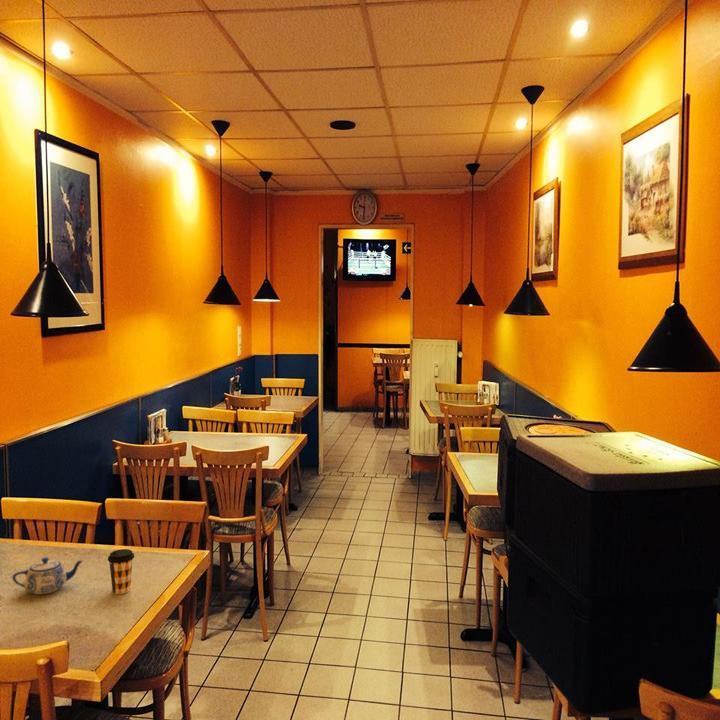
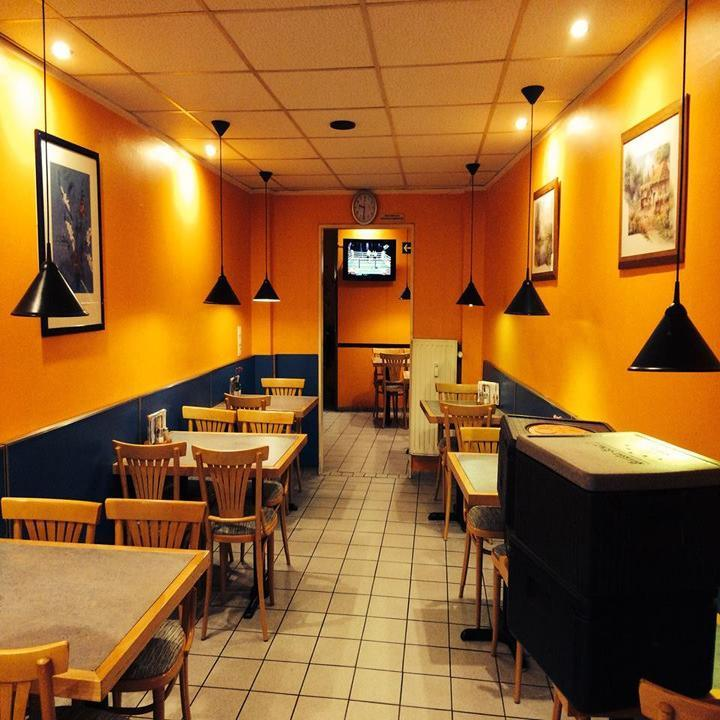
- coffee cup (121, 571)
- teapot (49, 573)
